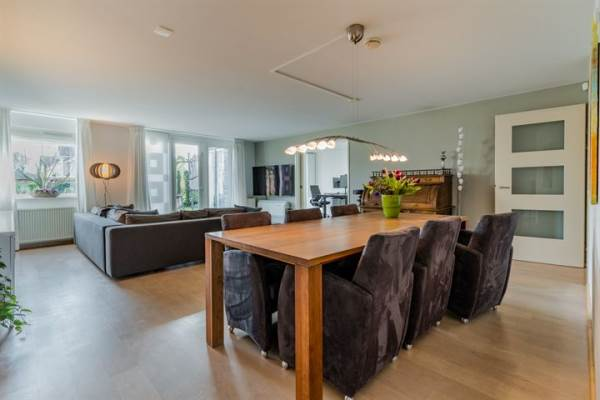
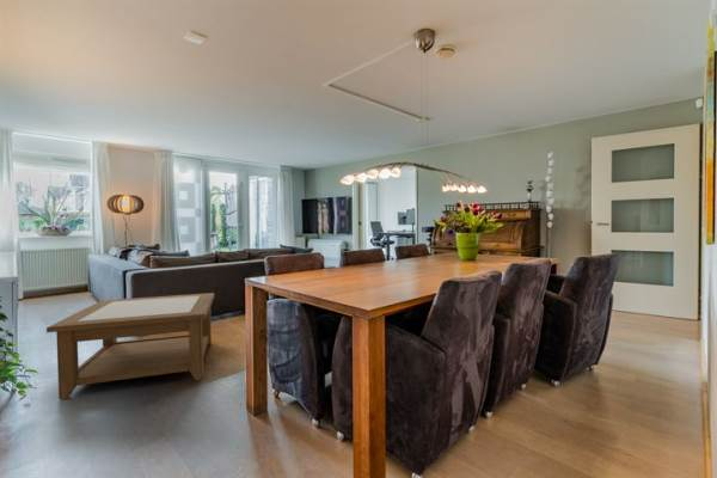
+ coffee table (148, 333)
